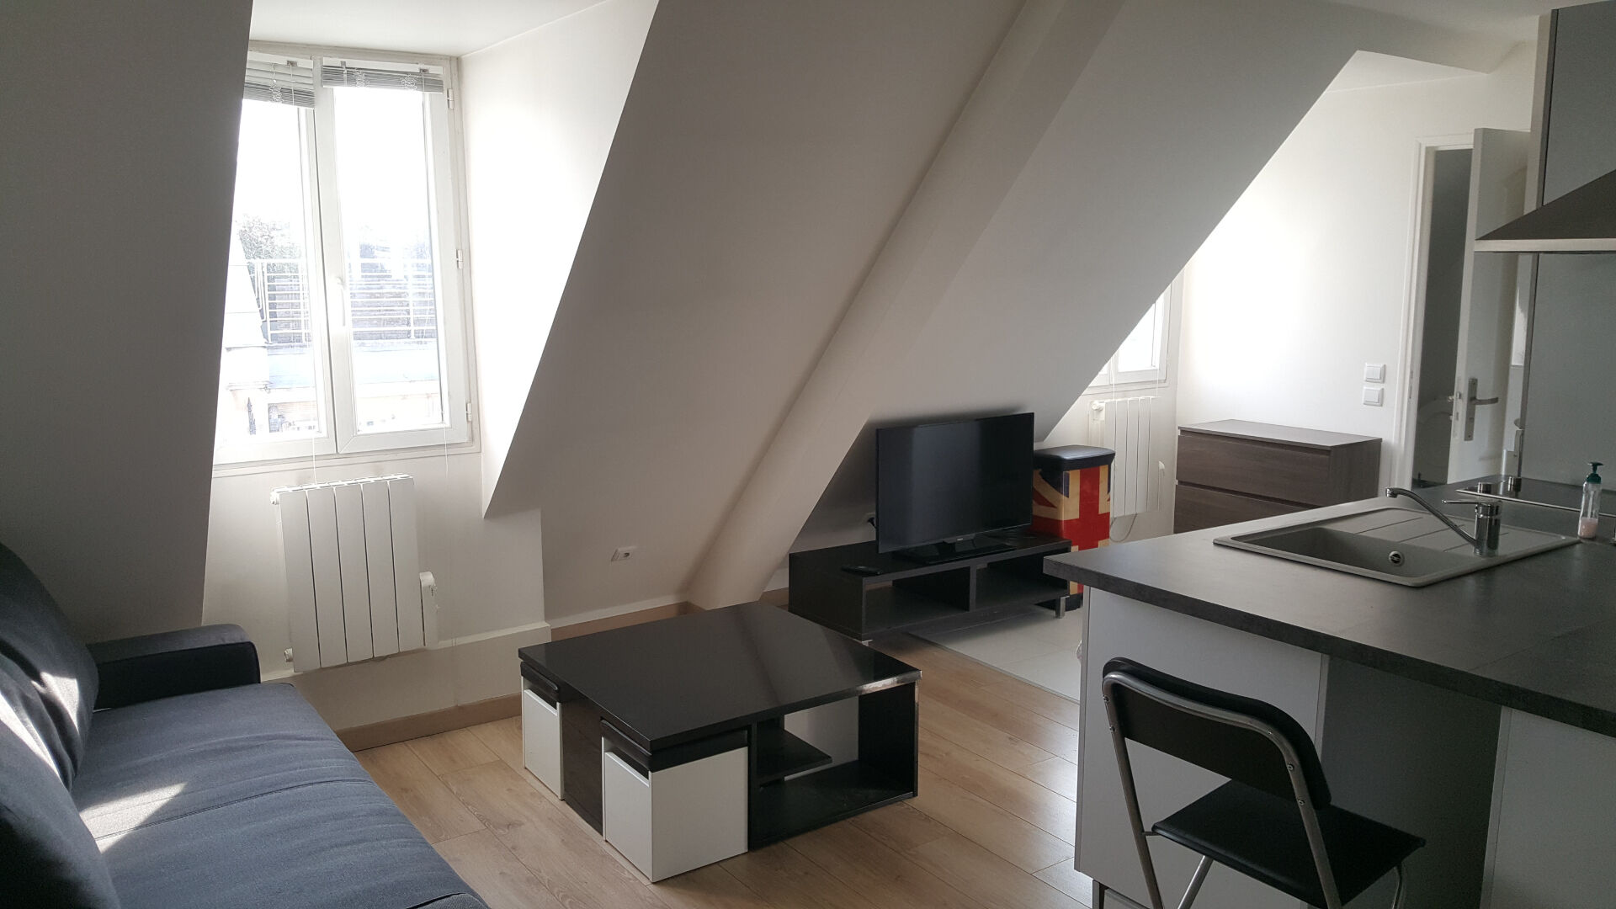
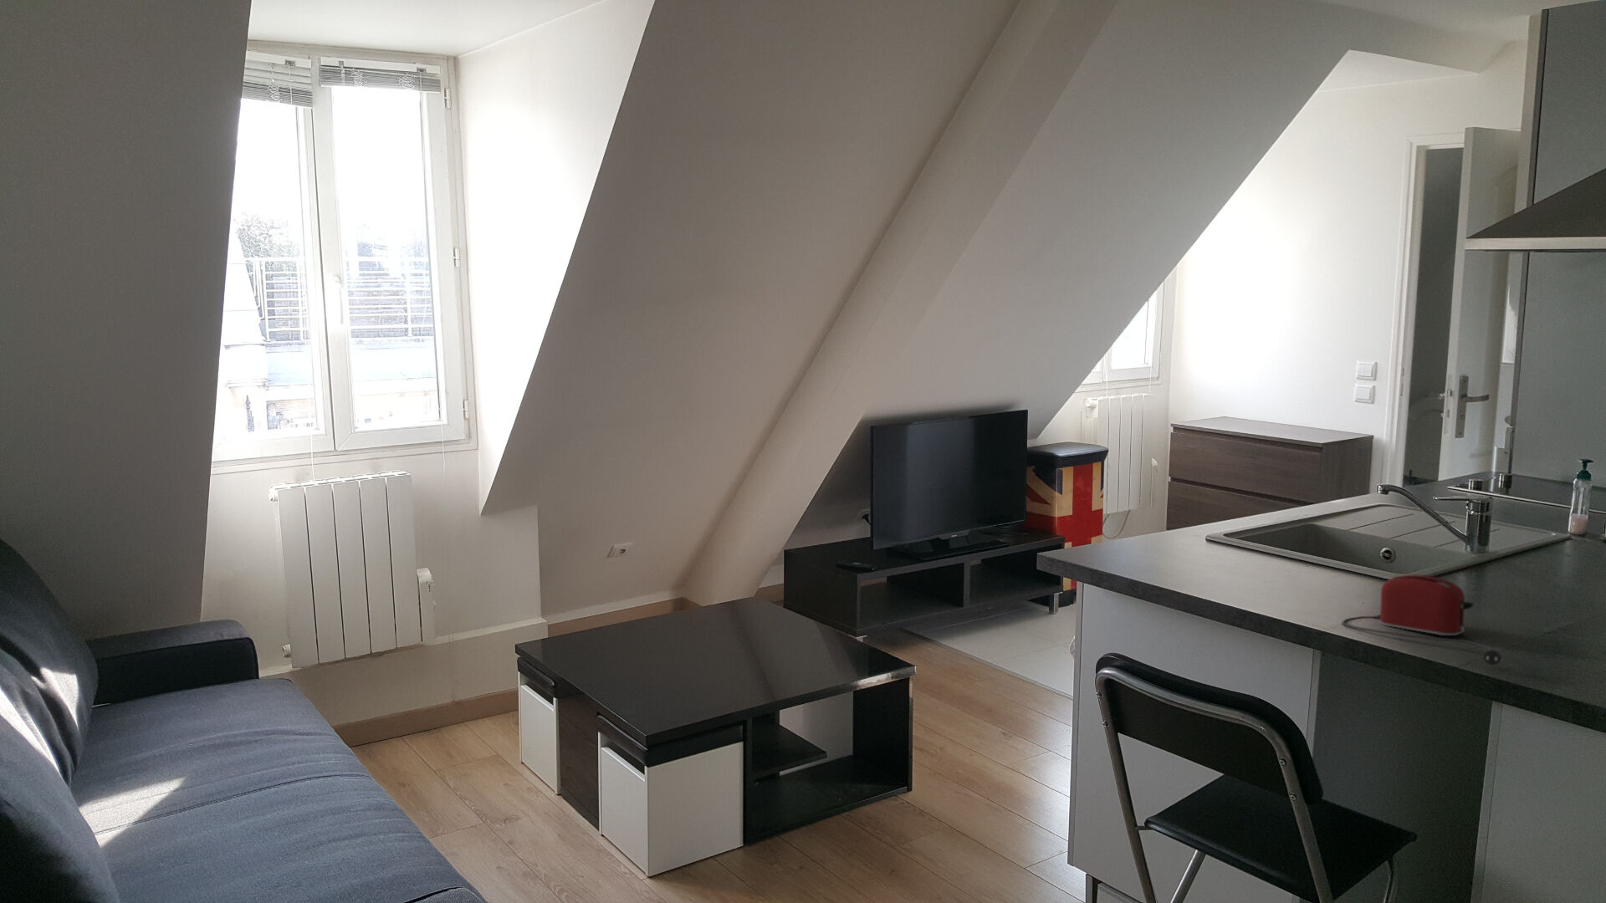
+ toaster (1427, 611)
